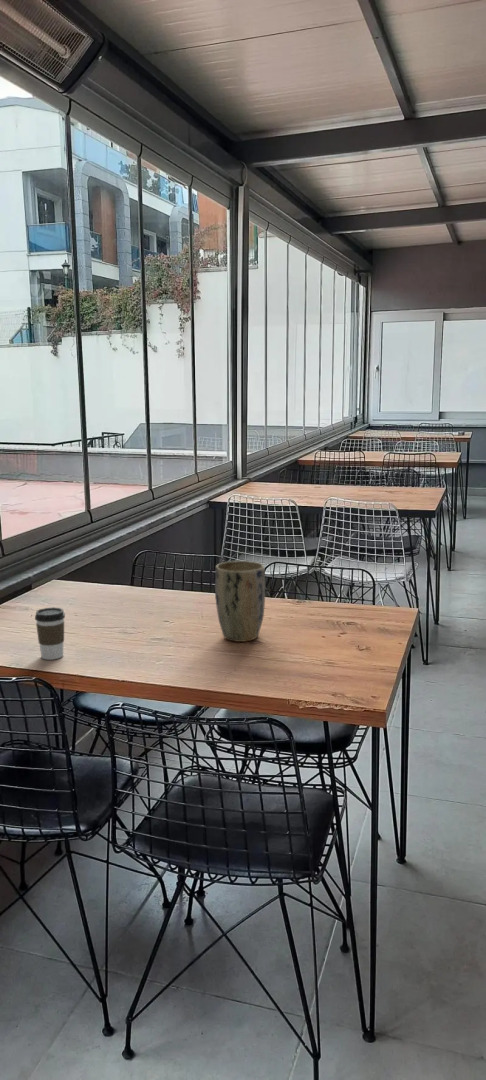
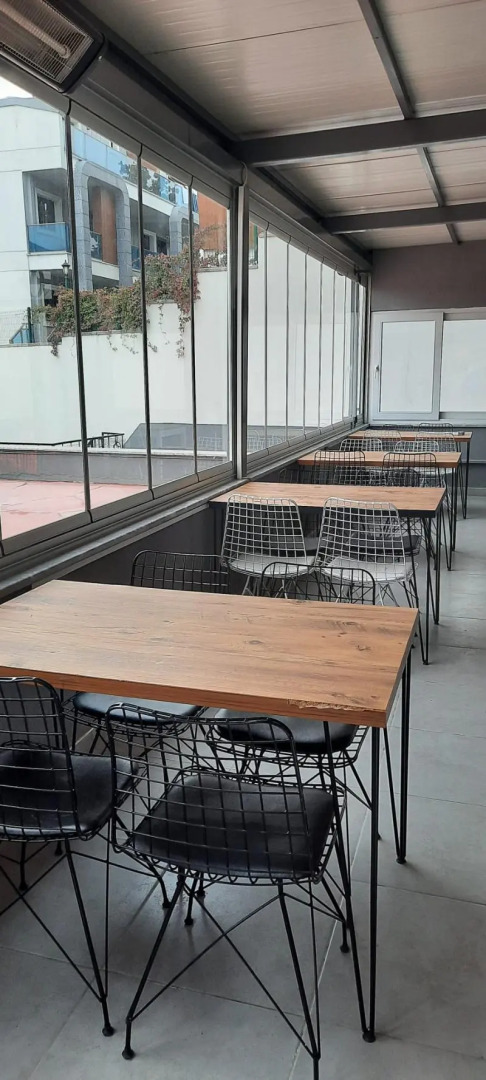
- coffee cup (51, 633)
- plant pot (240, 601)
